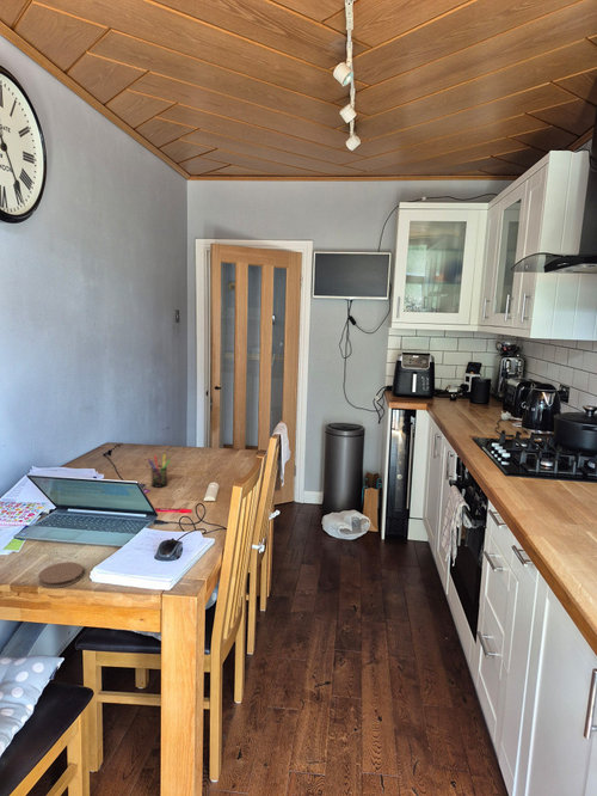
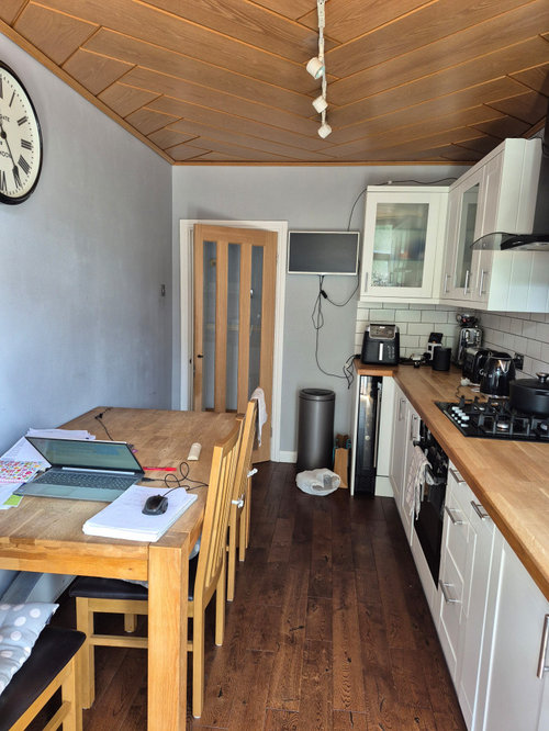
- coaster (61, 574)
- pen holder (160, 470)
